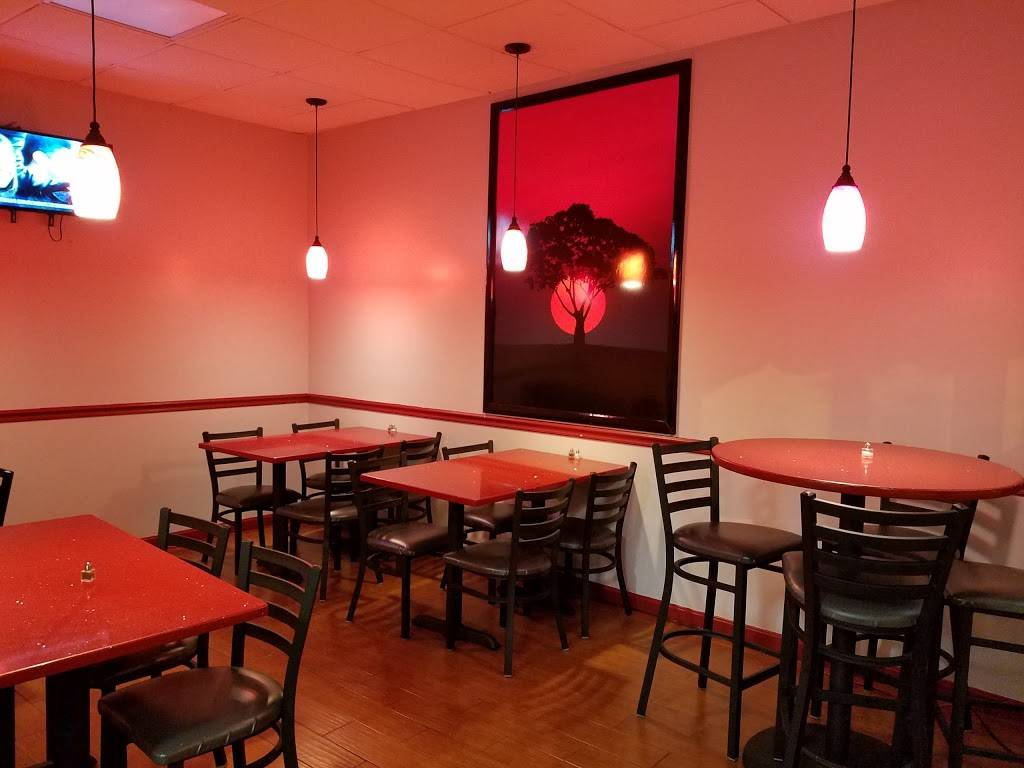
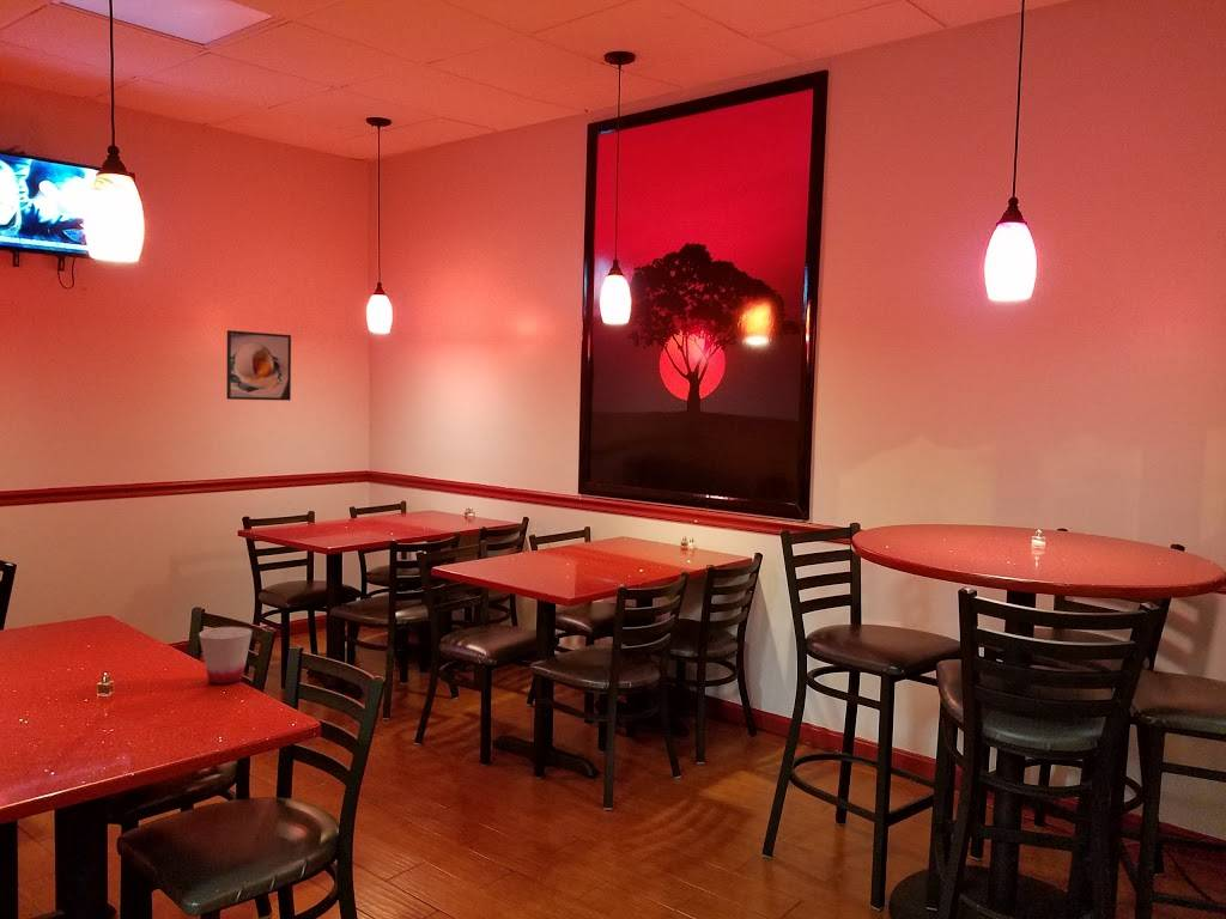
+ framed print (259, 366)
+ cup (225, 656)
